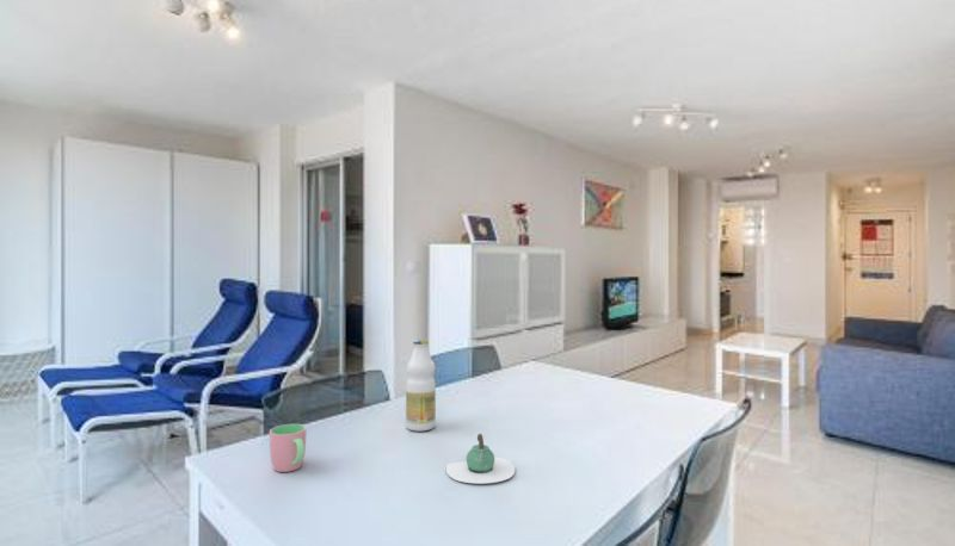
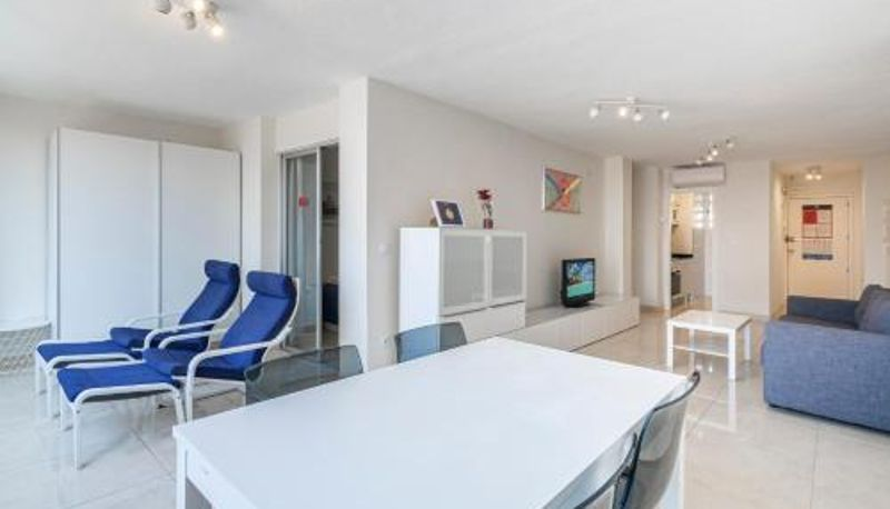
- teapot (480, 451)
- bottle (420, 383)
- cup (290, 449)
